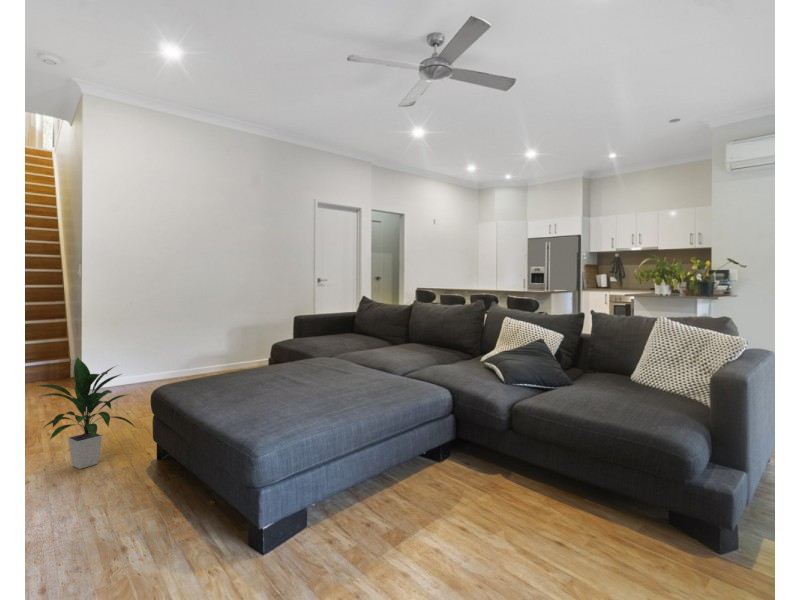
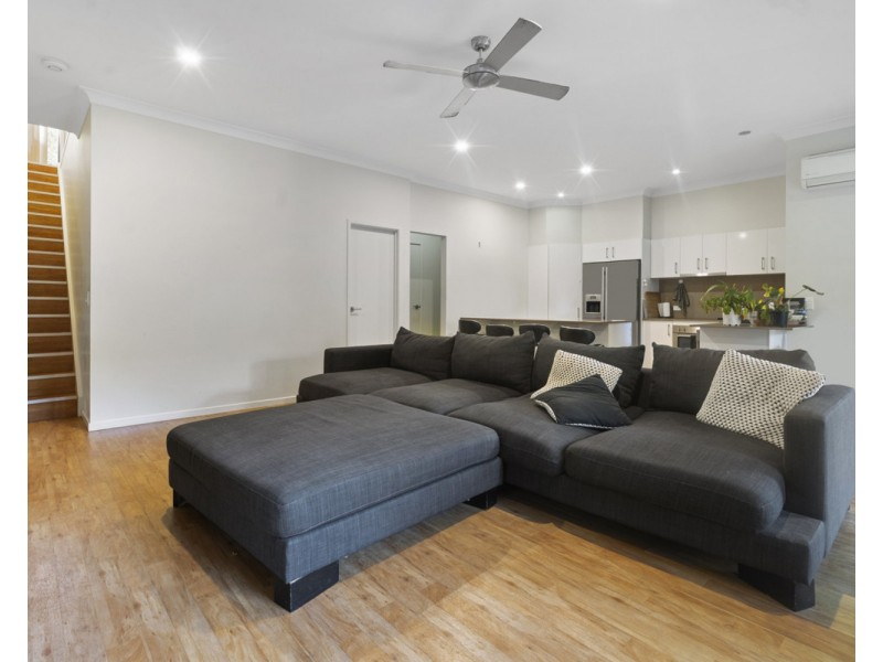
- indoor plant (89, 411)
